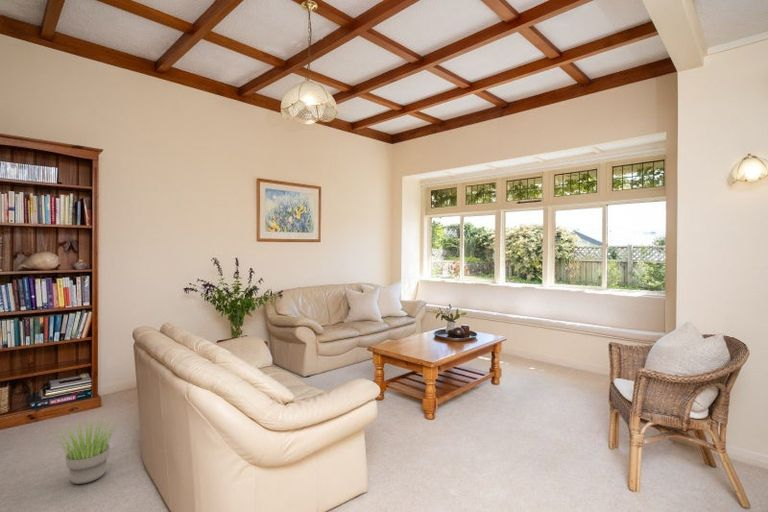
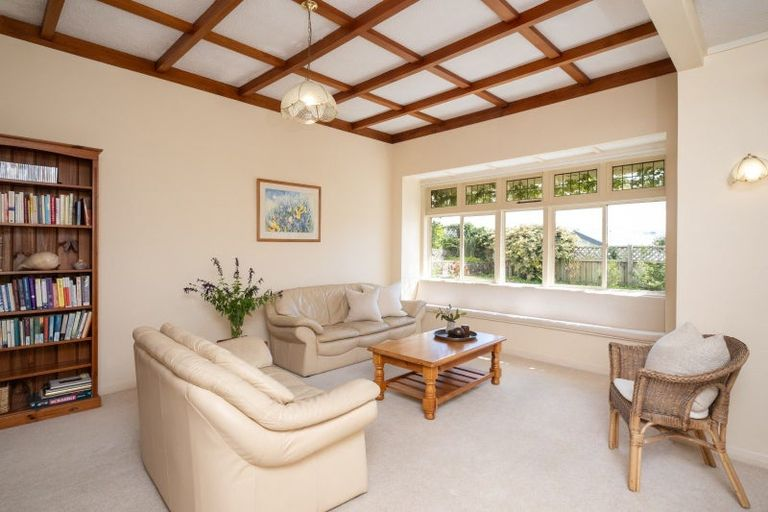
- potted plant (87, 452)
